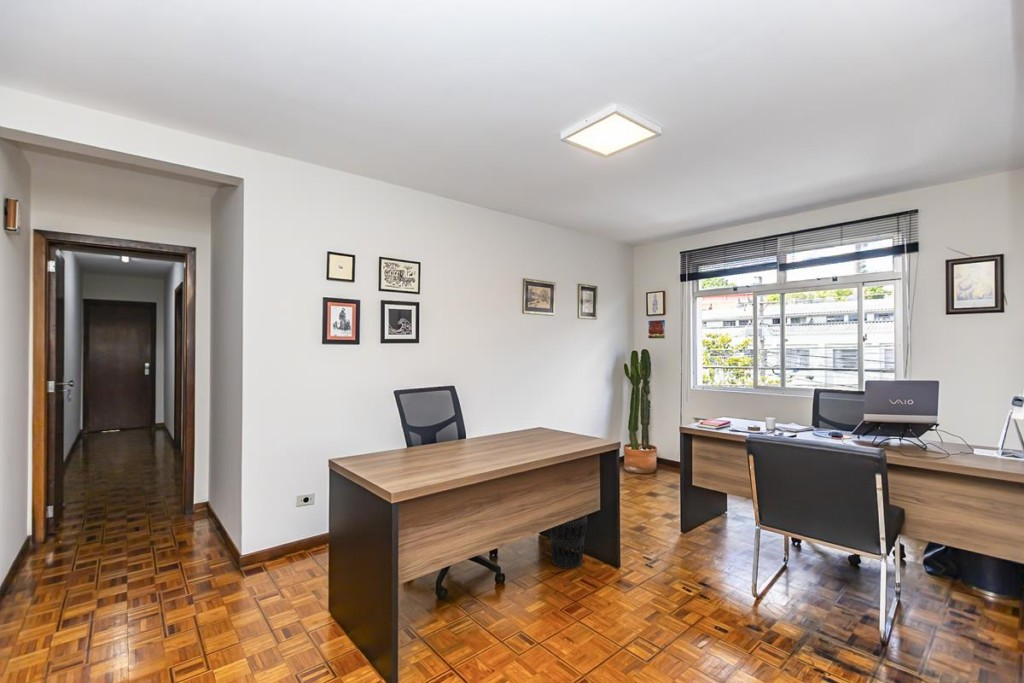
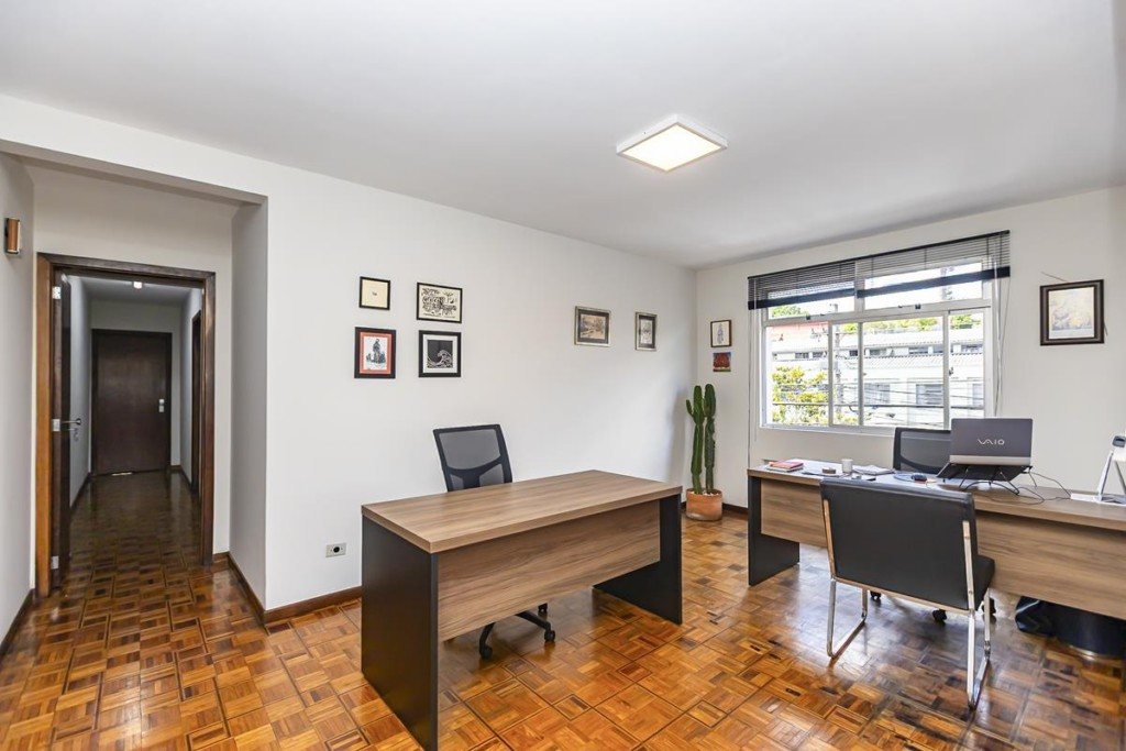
- wastebasket (566, 537)
